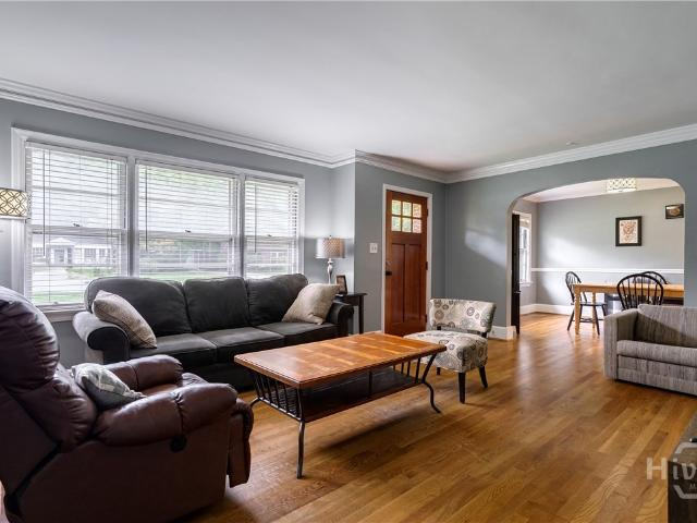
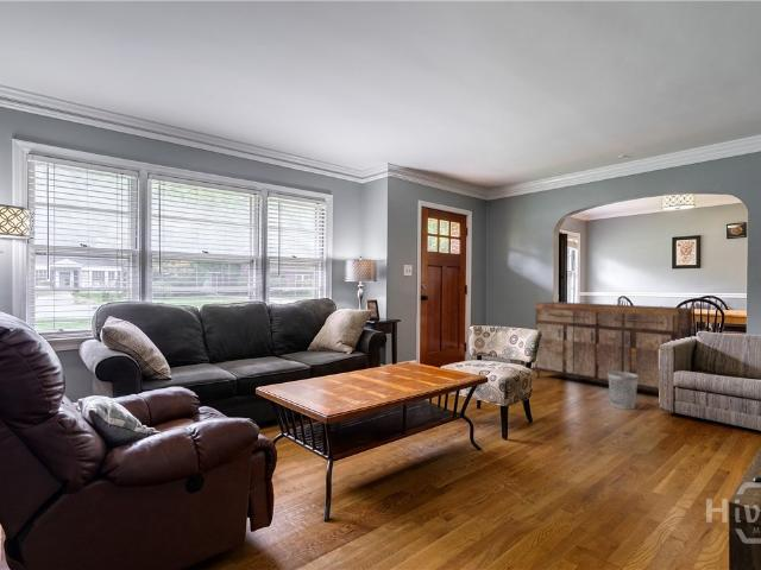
+ wastebasket (622, 390)
+ sideboard (605, 344)
